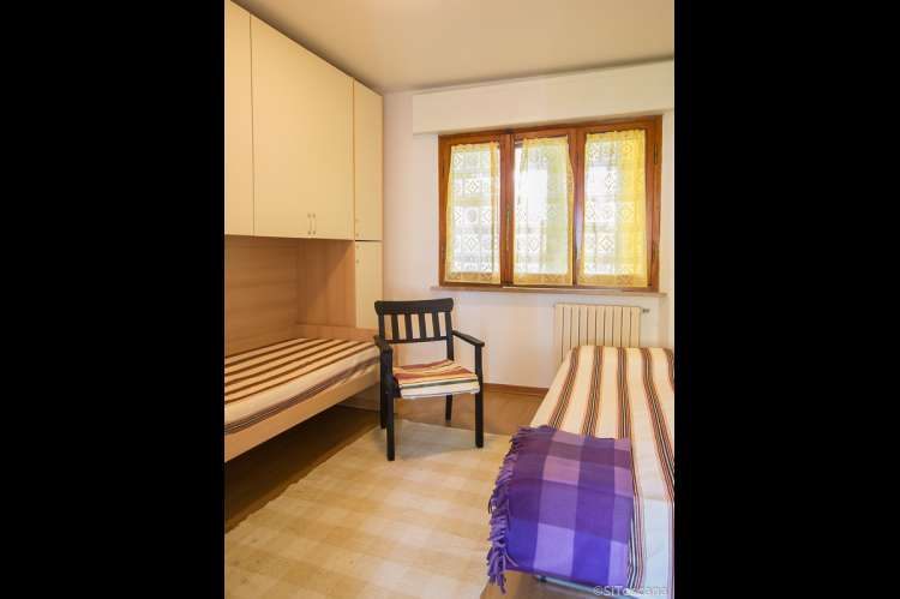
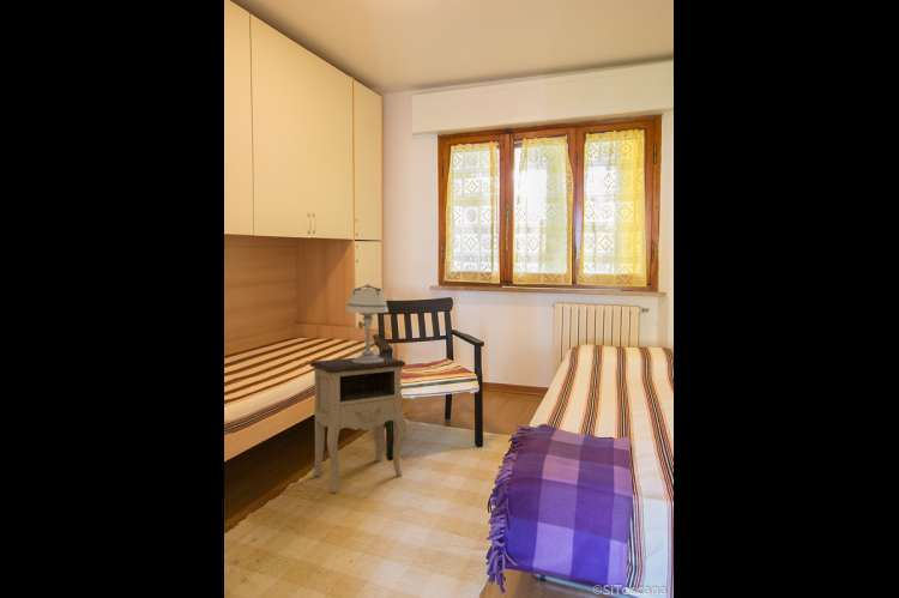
+ nightstand (358, 418)
+ table lamp (367, 321)
